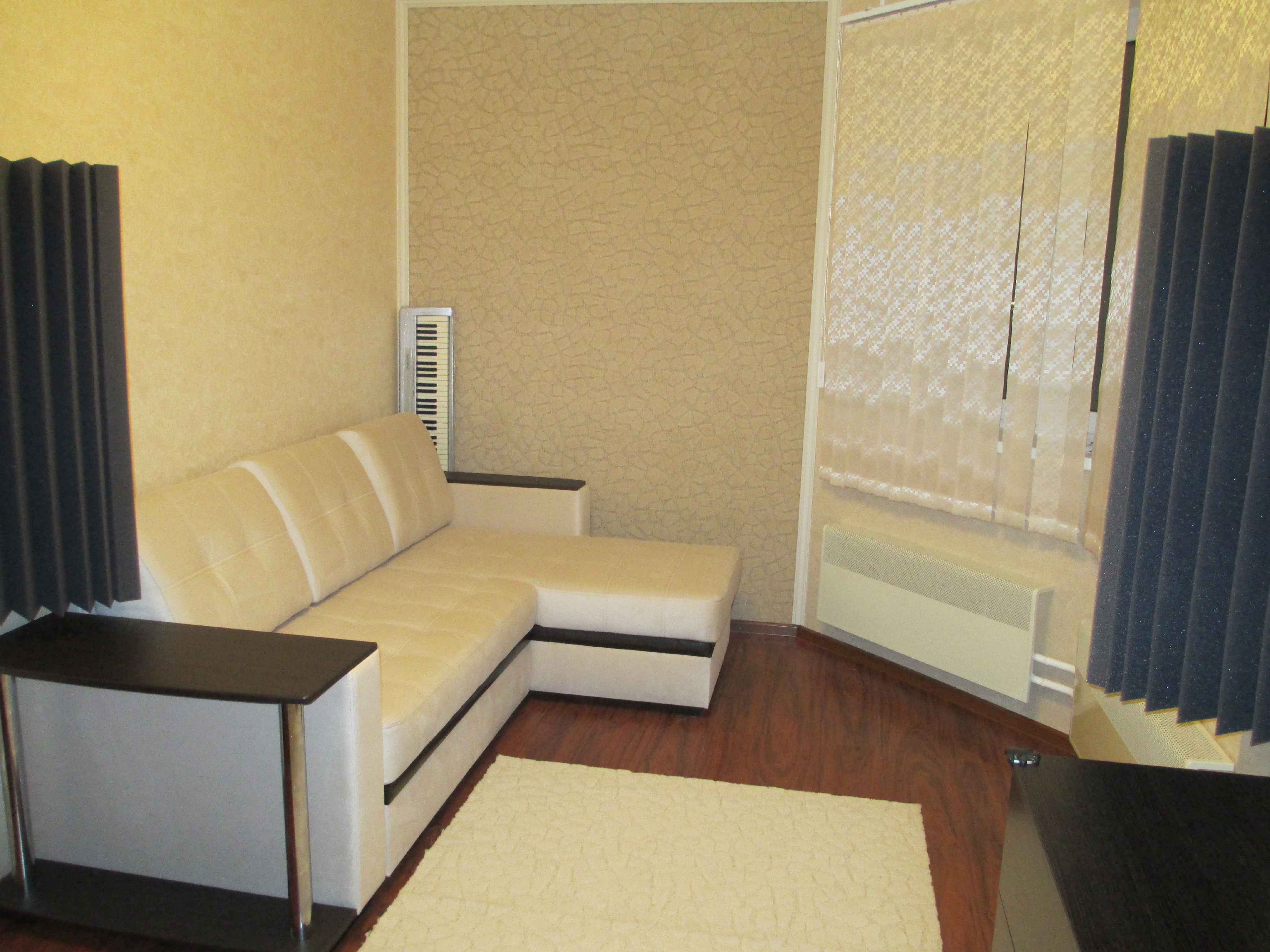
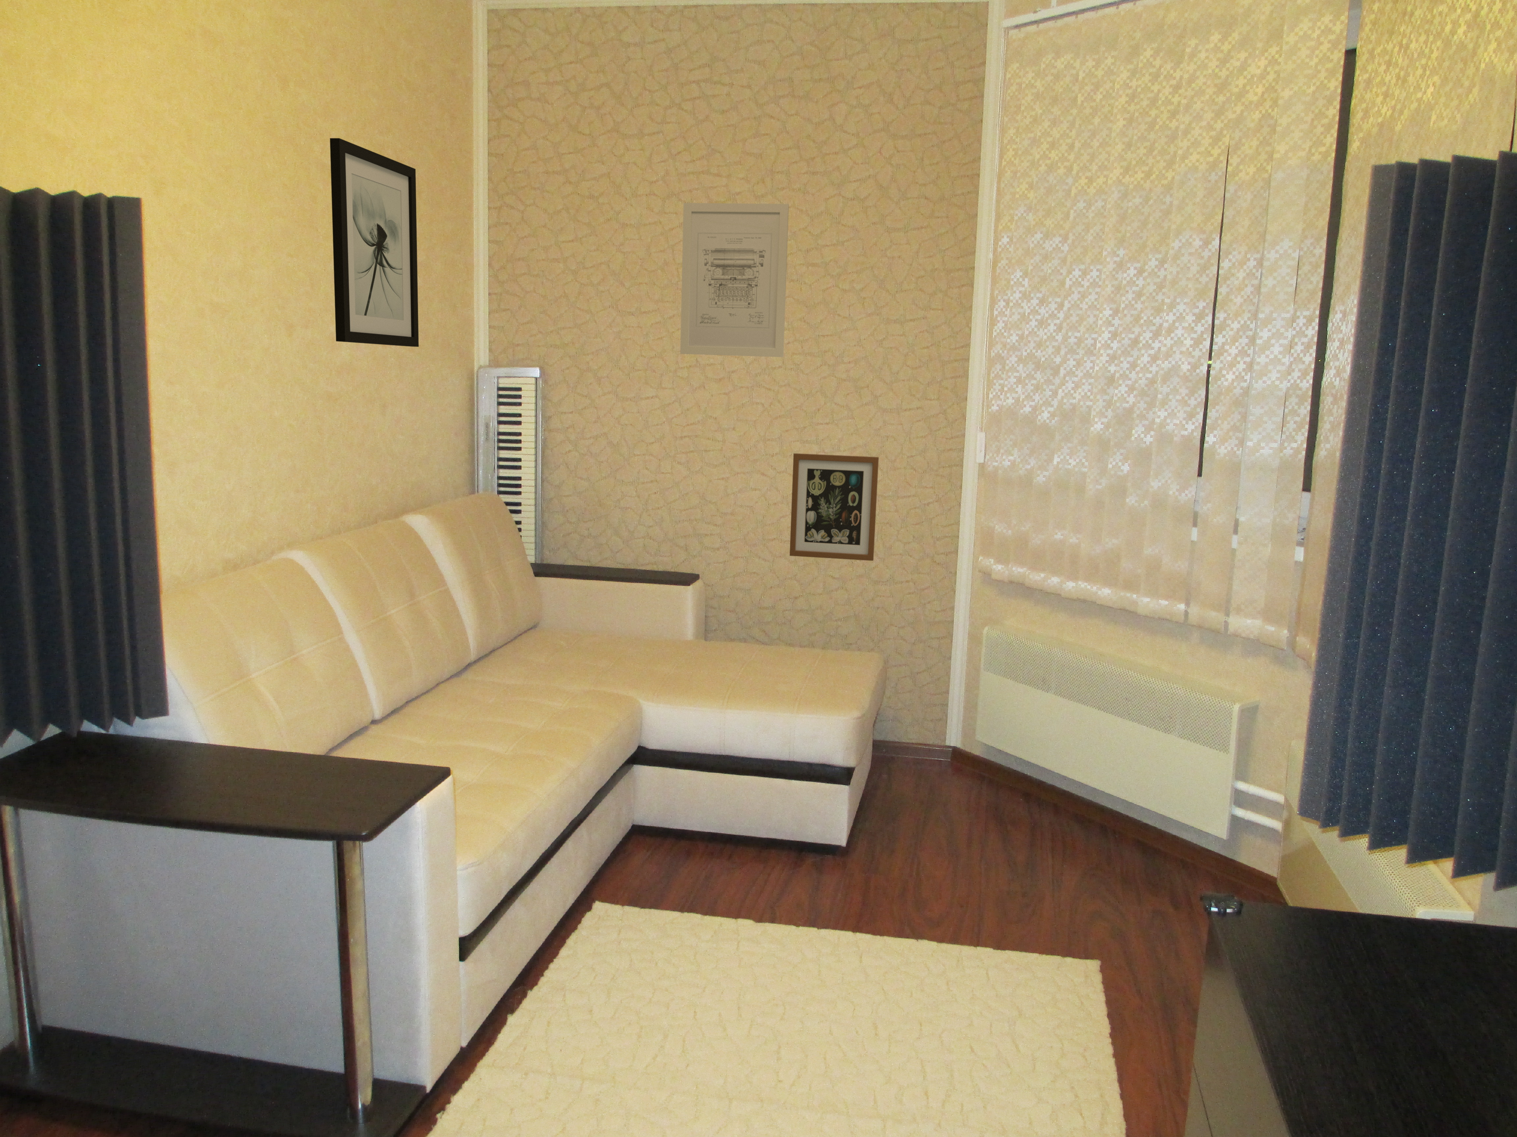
+ wall art (733, 281)
+ wall art (377, 251)
+ wall art (834, 508)
